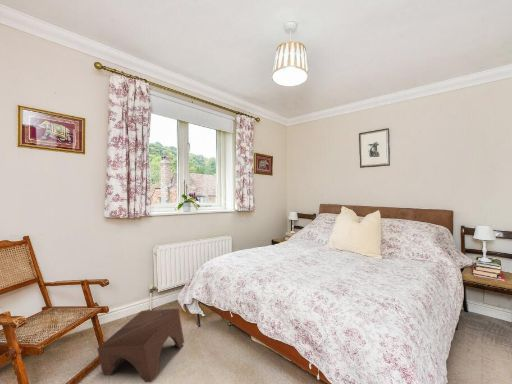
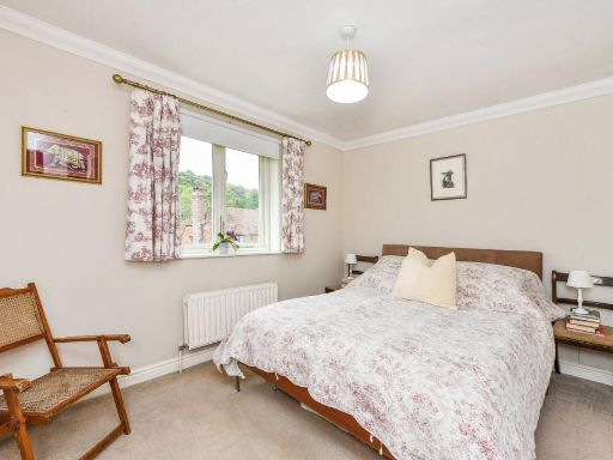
- stool (145, 338)
